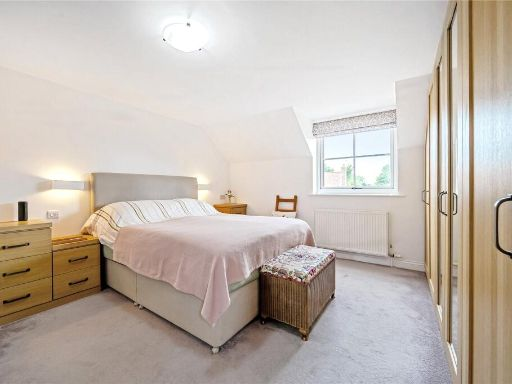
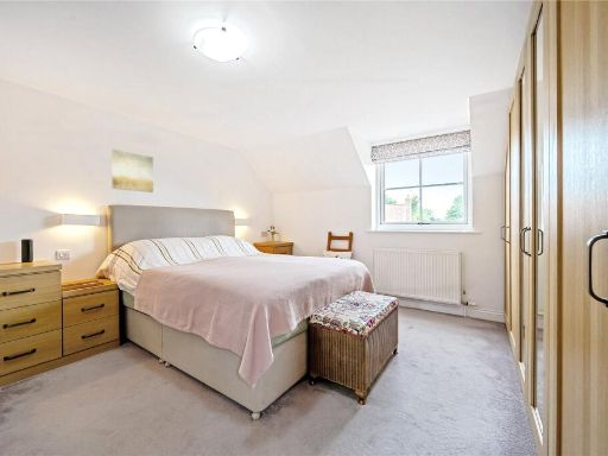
+ wall art (133, 171)
